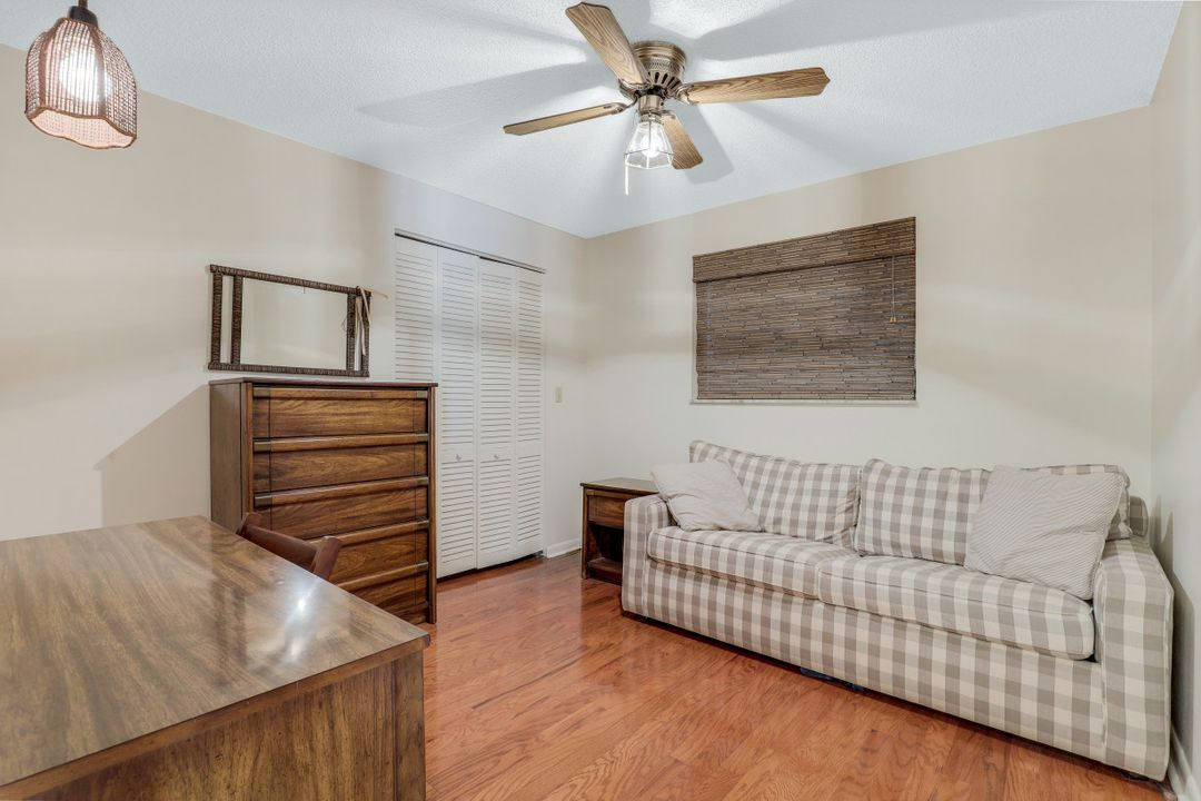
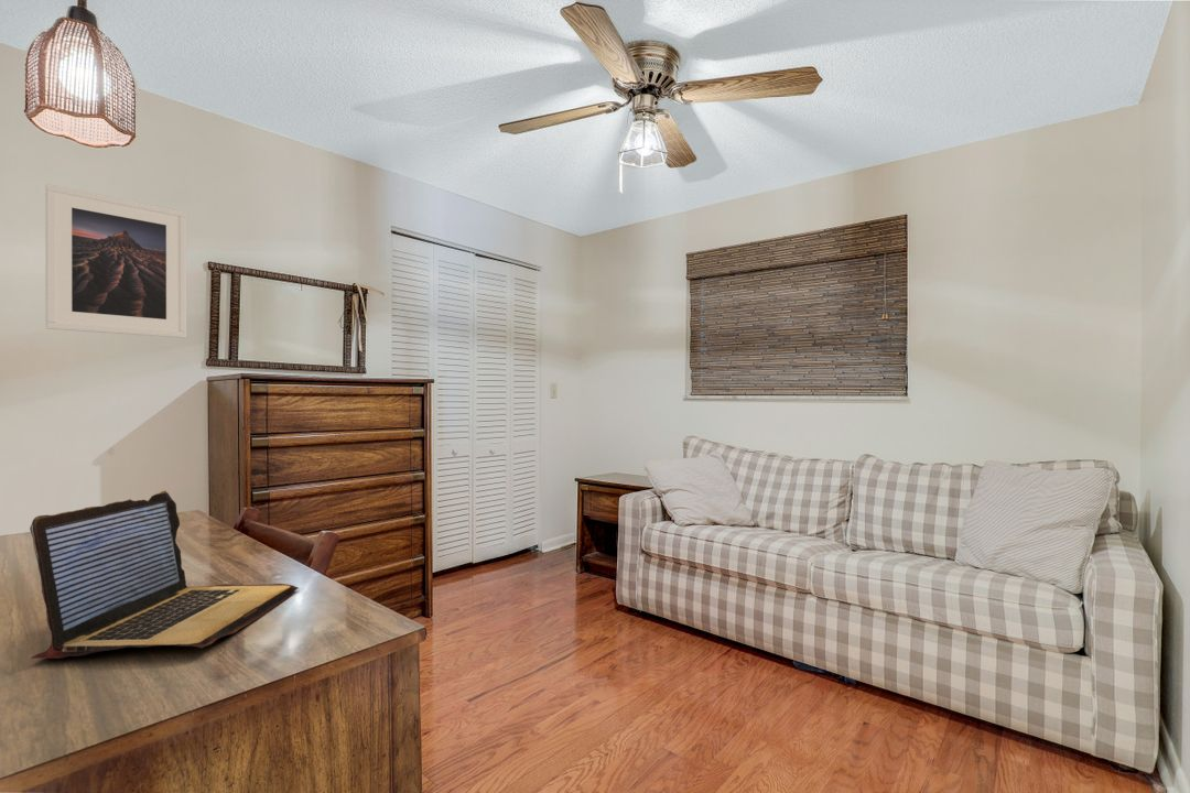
+ laptop (181, 561)
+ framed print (120, 265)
